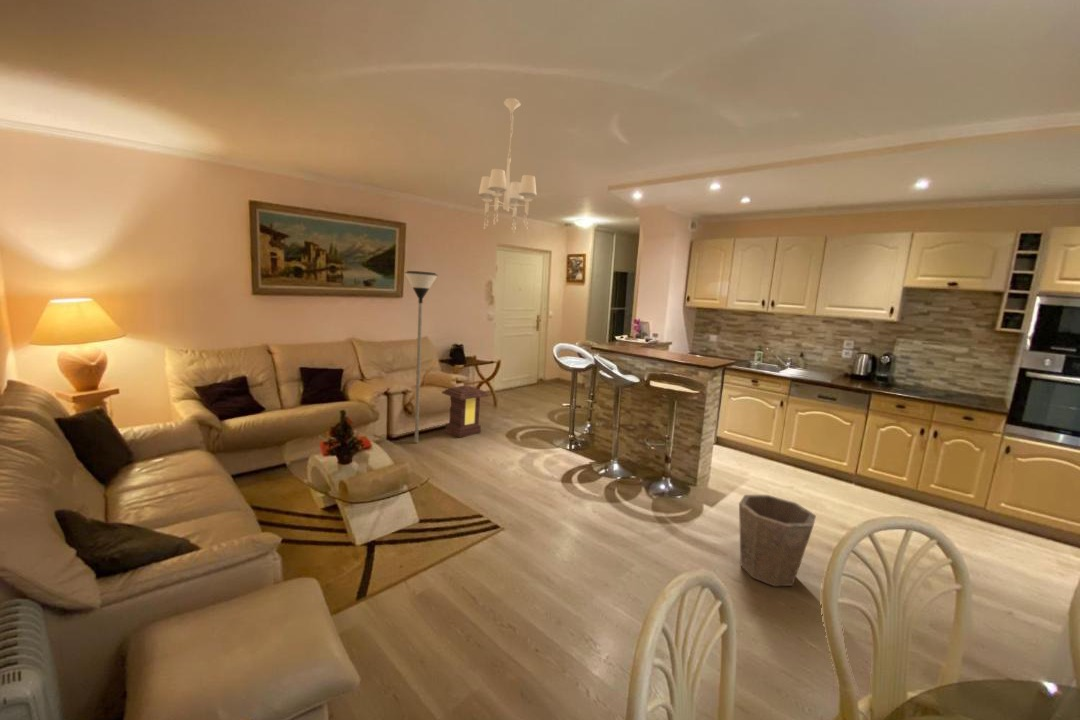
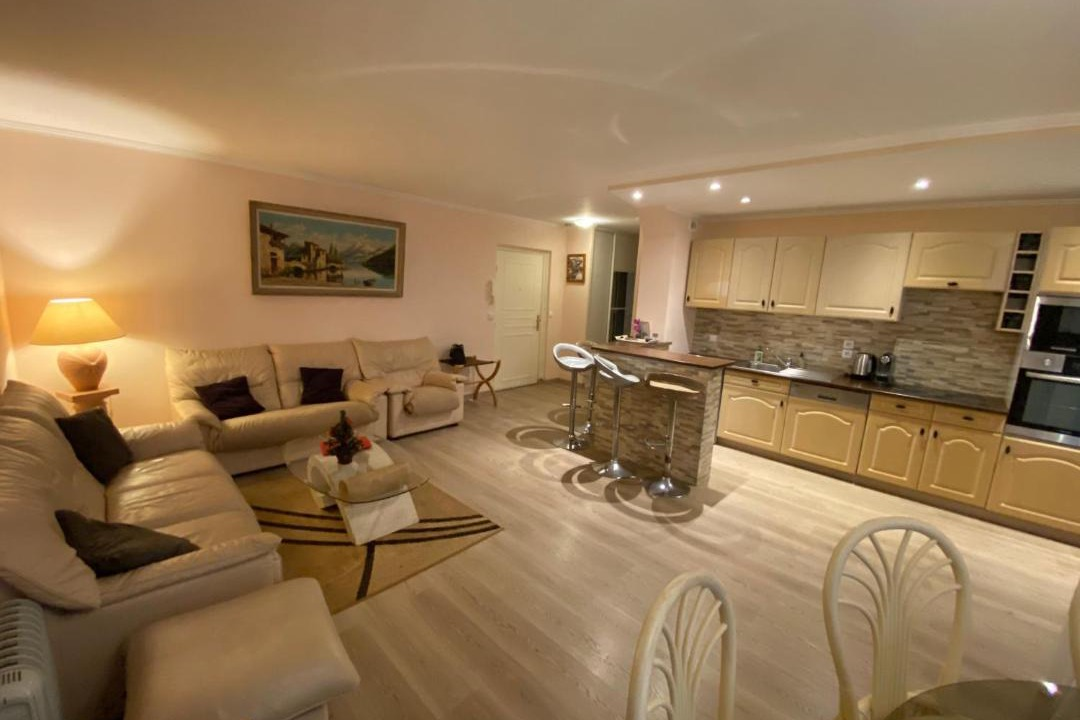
- chandelier (508, 166)
- lantern (464, 409)
- waste bin (772, 540)
- floor lamp (418, 359)
